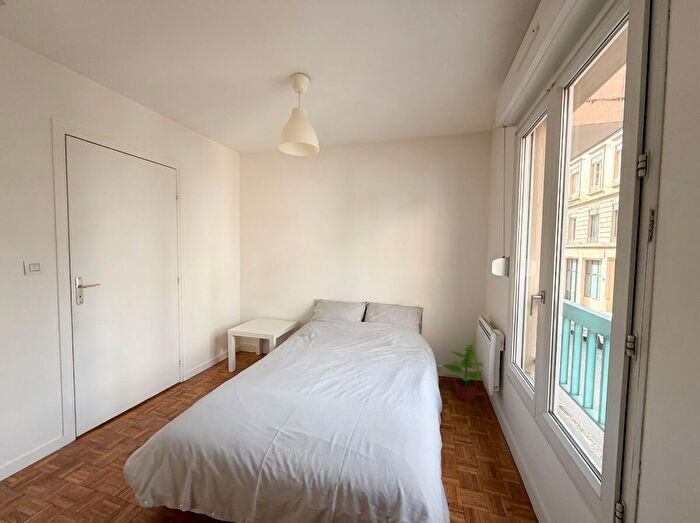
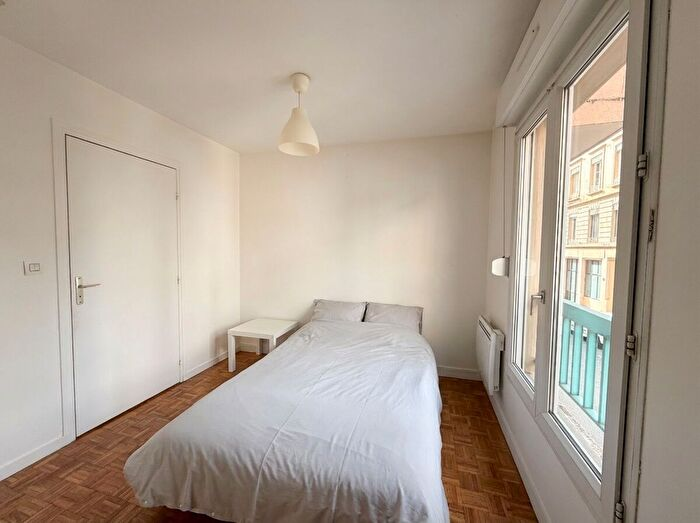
- potted plant (466, 371)
